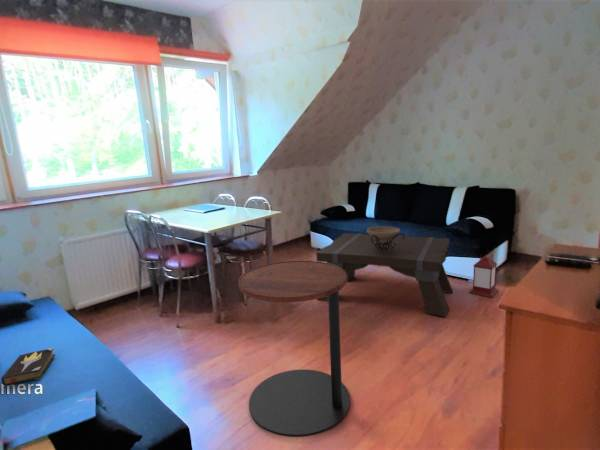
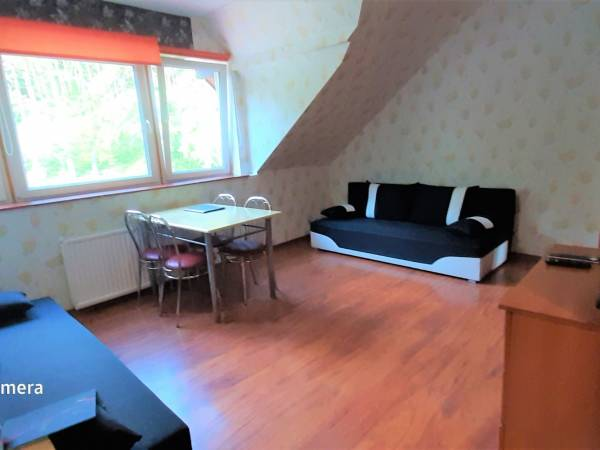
- lantern (484, 270)
- coffee table (385, 265)
- hardback book (29, 365)
- side table (296, 370)
- decorative bowl (383, 238)
